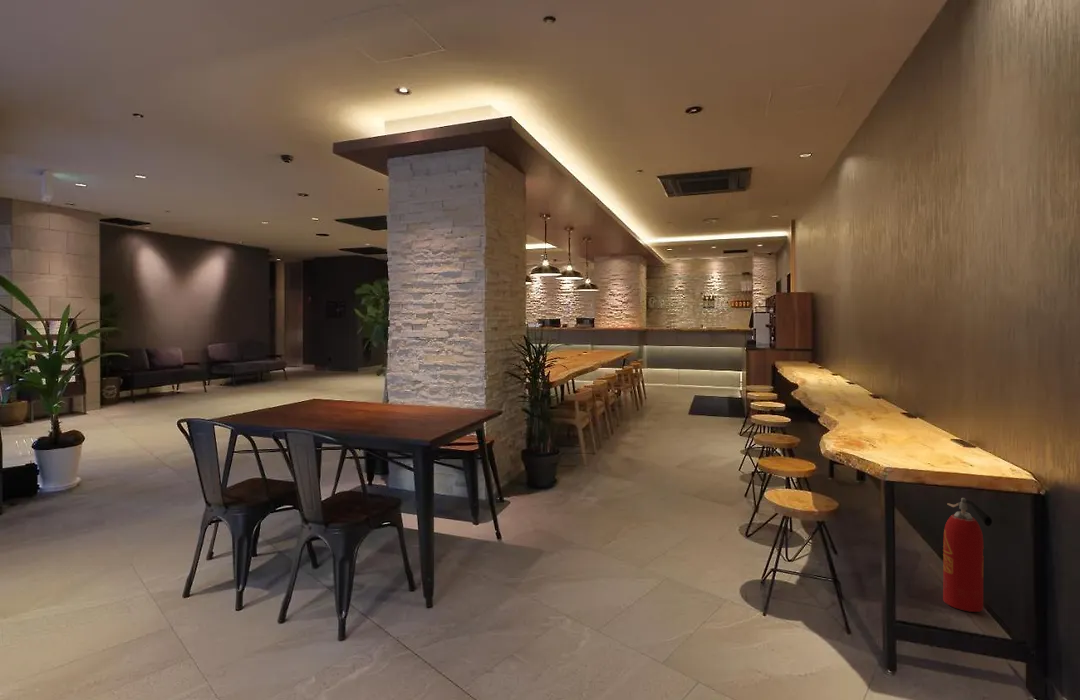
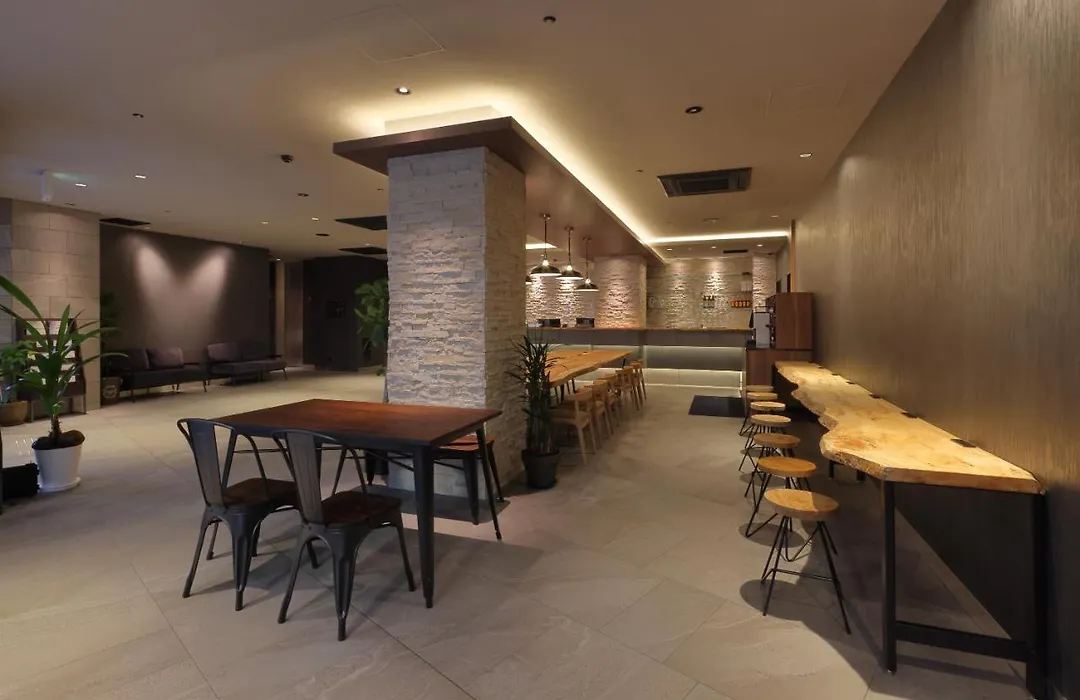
- fire extinguisher (963, 552)
